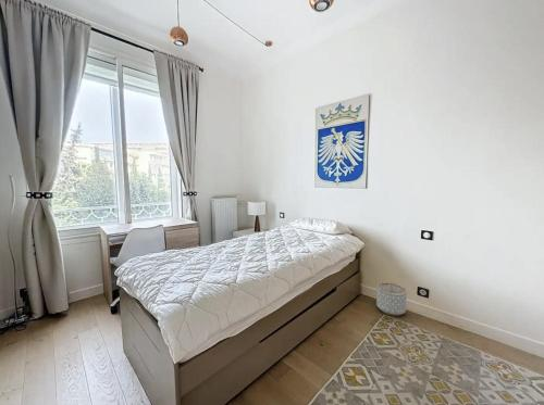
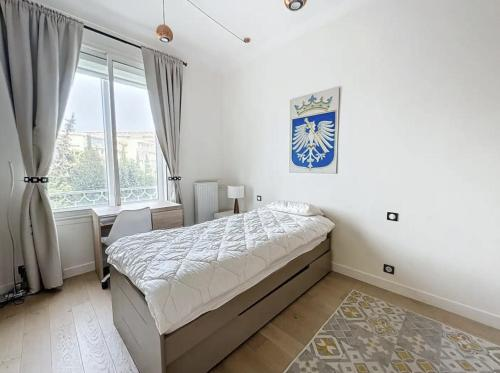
- planter (391, 299)
